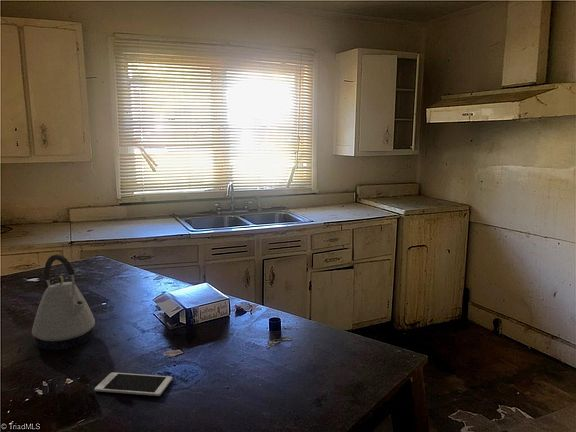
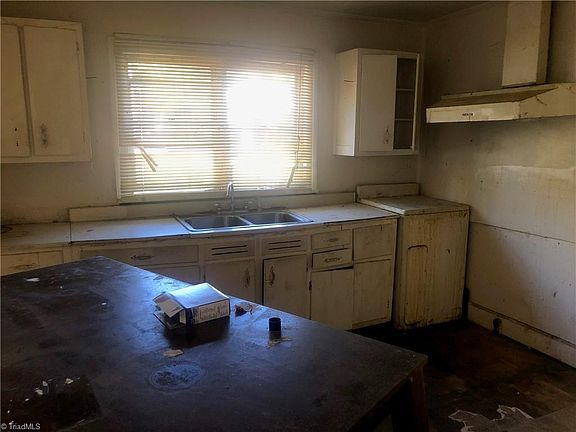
- cell phone (134, 383)
- kettle (63, 298)
